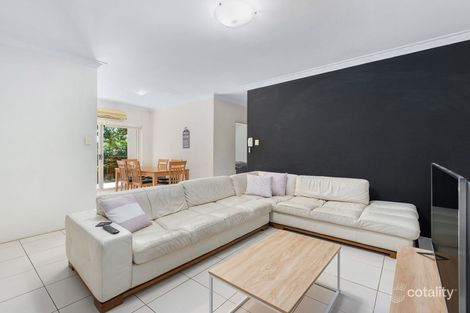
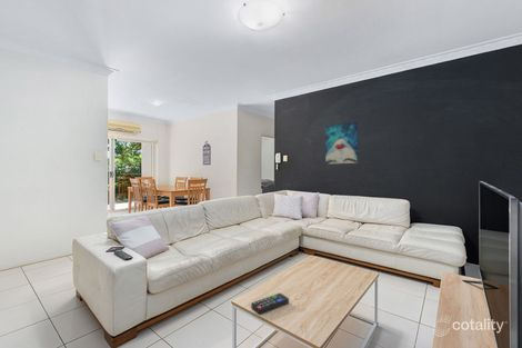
+ wall art (341, 143)
+ remote control (270, 302)
